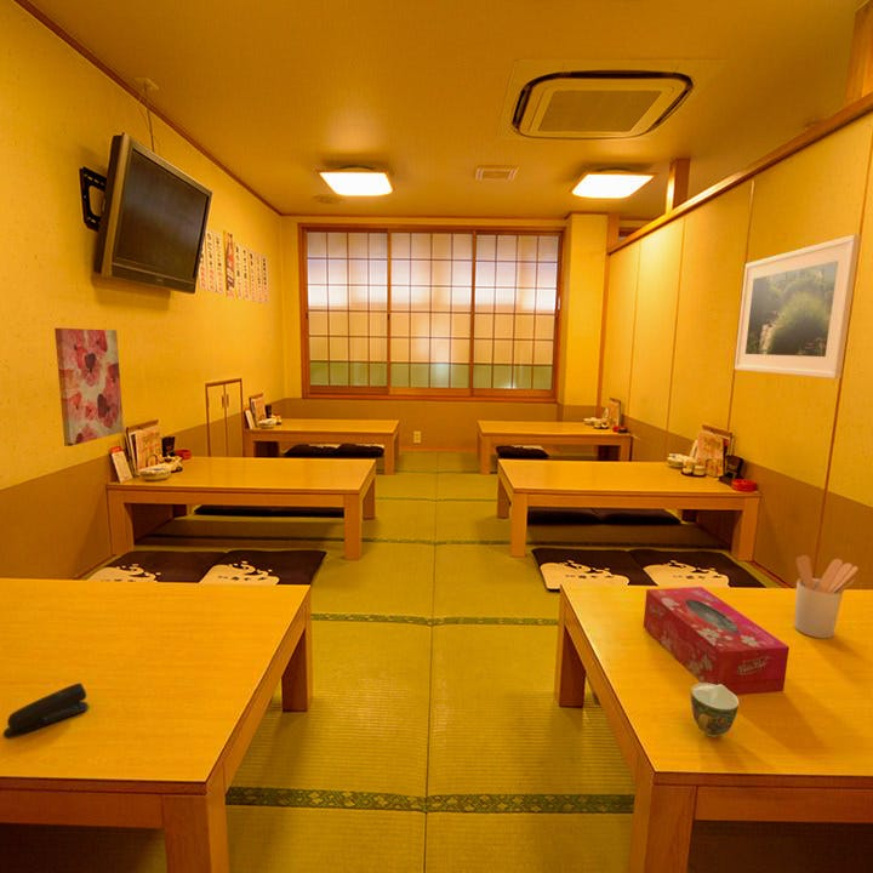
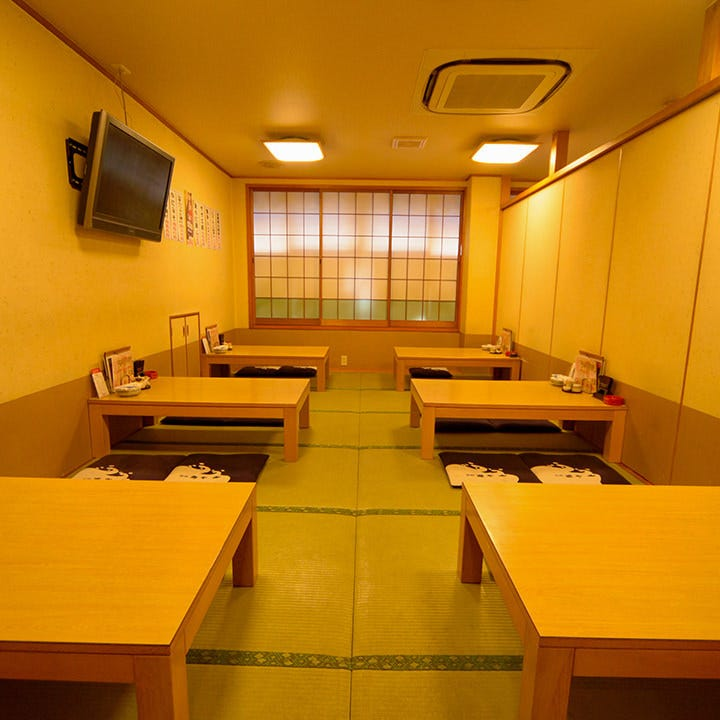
- tissue box (708, 635)
- stapler (46, 708)
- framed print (786, 313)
- teacup (711, 712)
- wall art (92, 384)
- utensil holder (824, 595)
